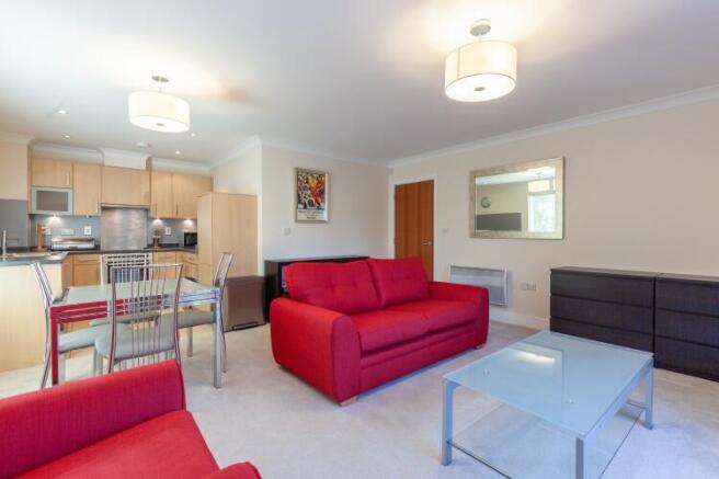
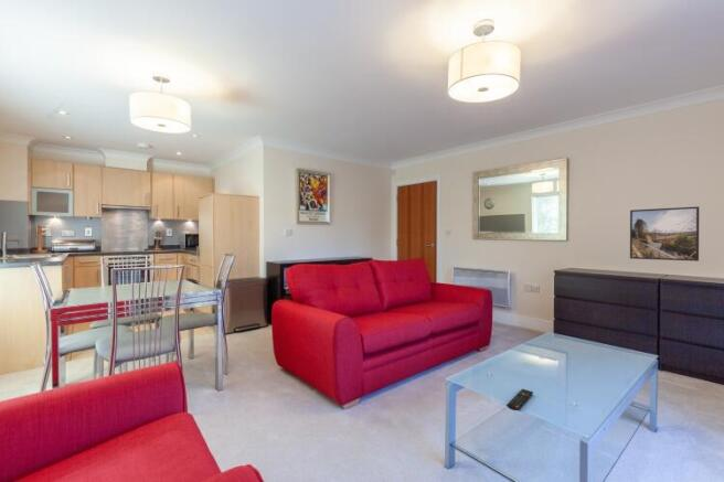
+ remote control (520, 399)
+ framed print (662, 234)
